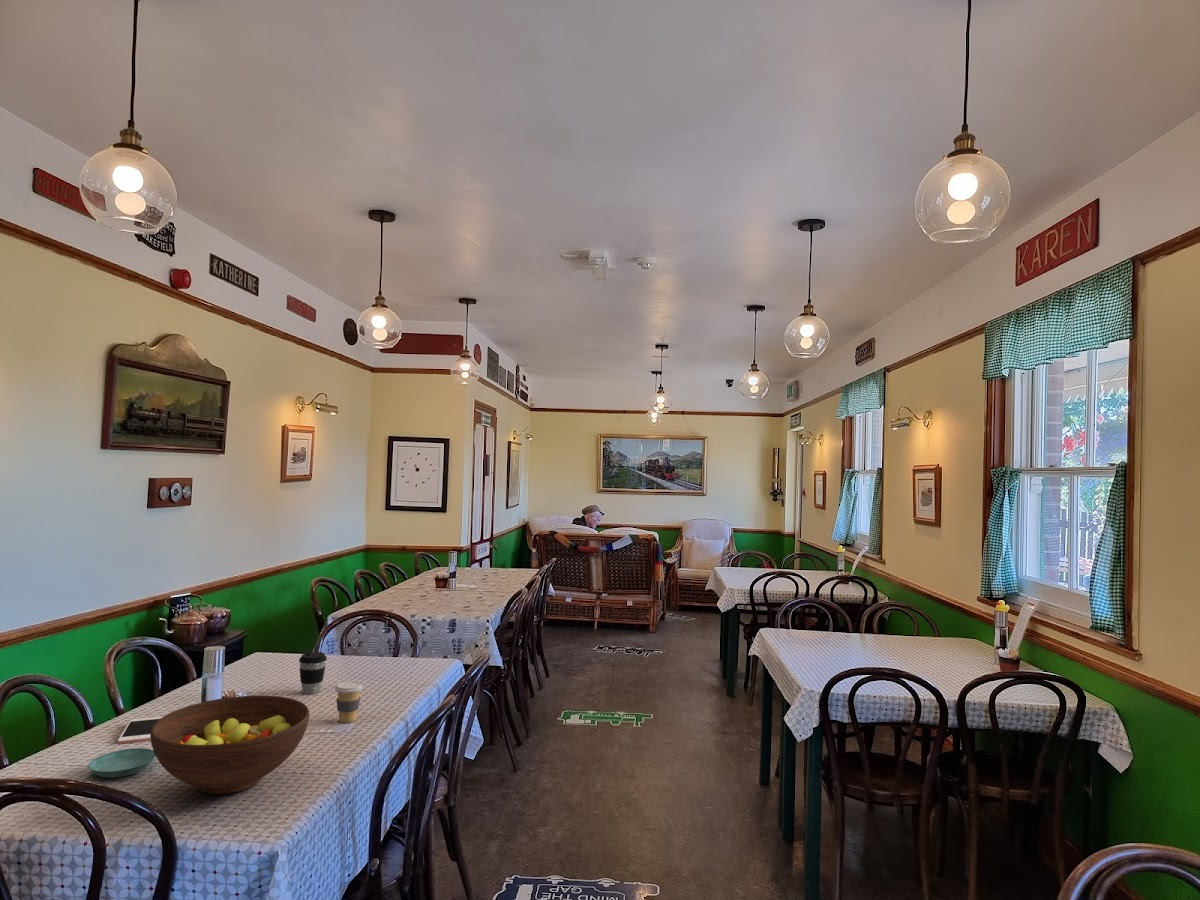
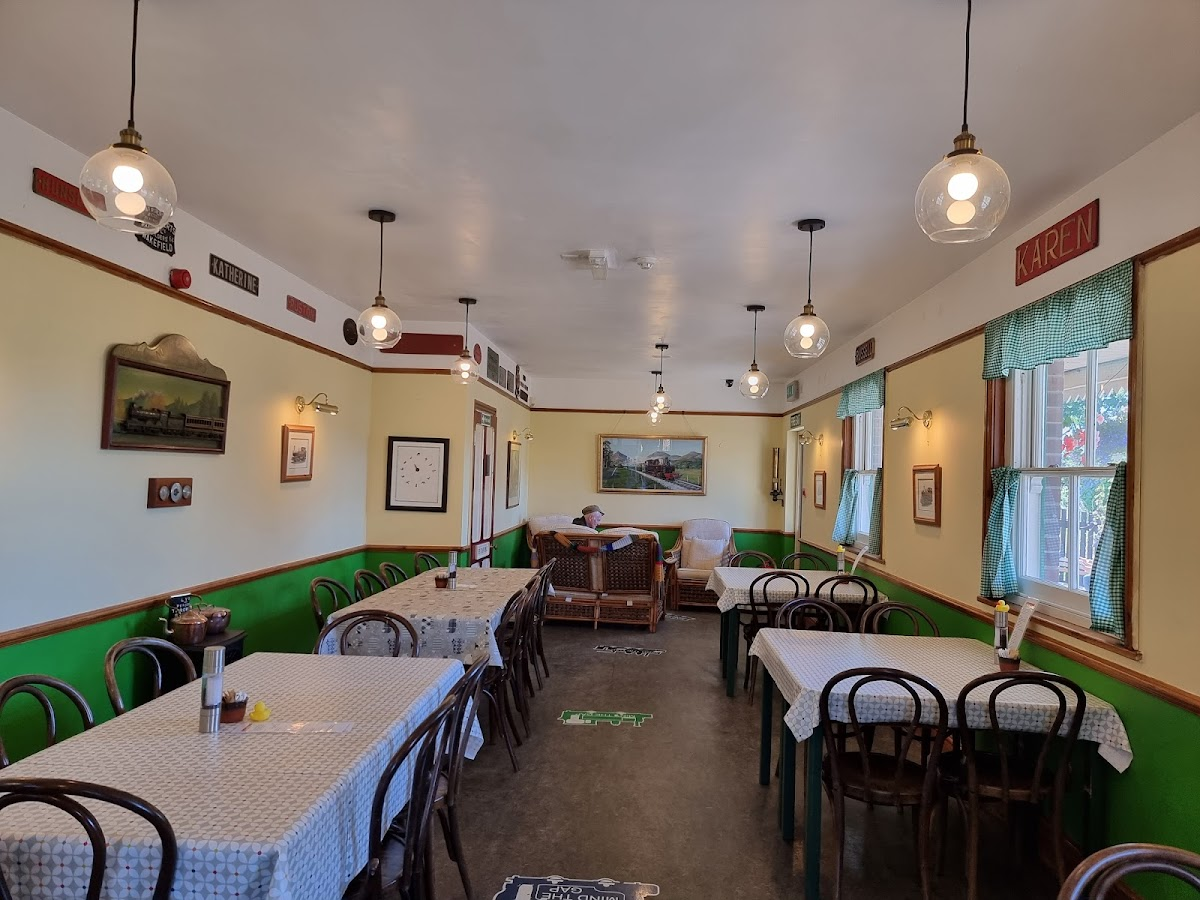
- coffee cup (312, 673)
- cell phone (141, 729)
- coffee cup (348, 702)
- fruit bowl (232, 750)
- saucer (122, 764)
